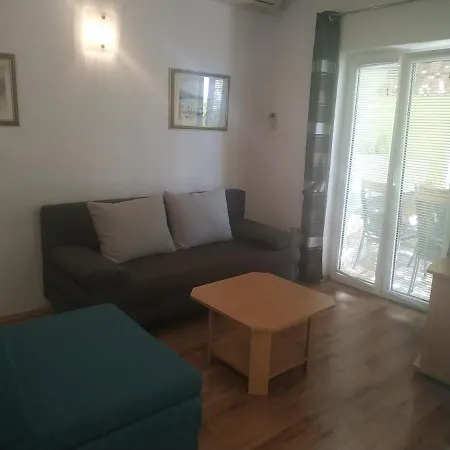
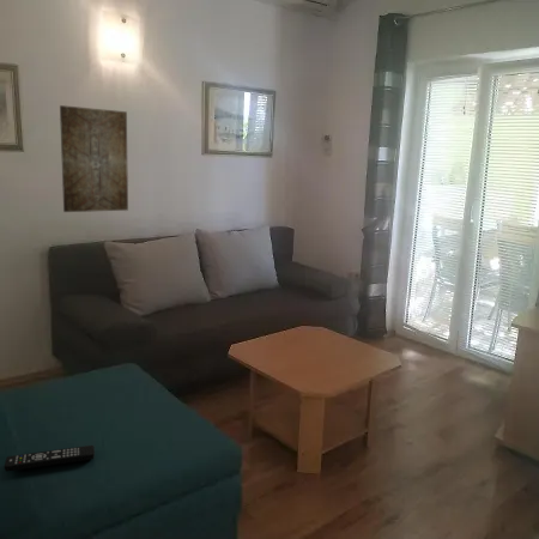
+ wall art (95, 161)
+ remote control (50, 458)
